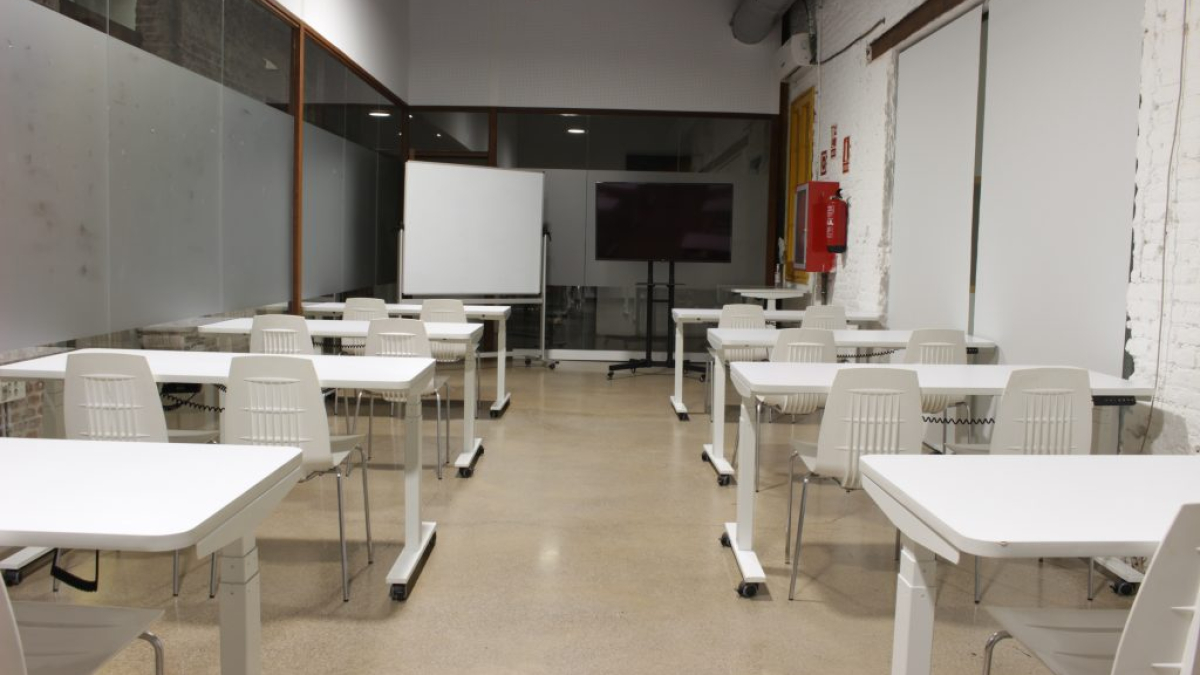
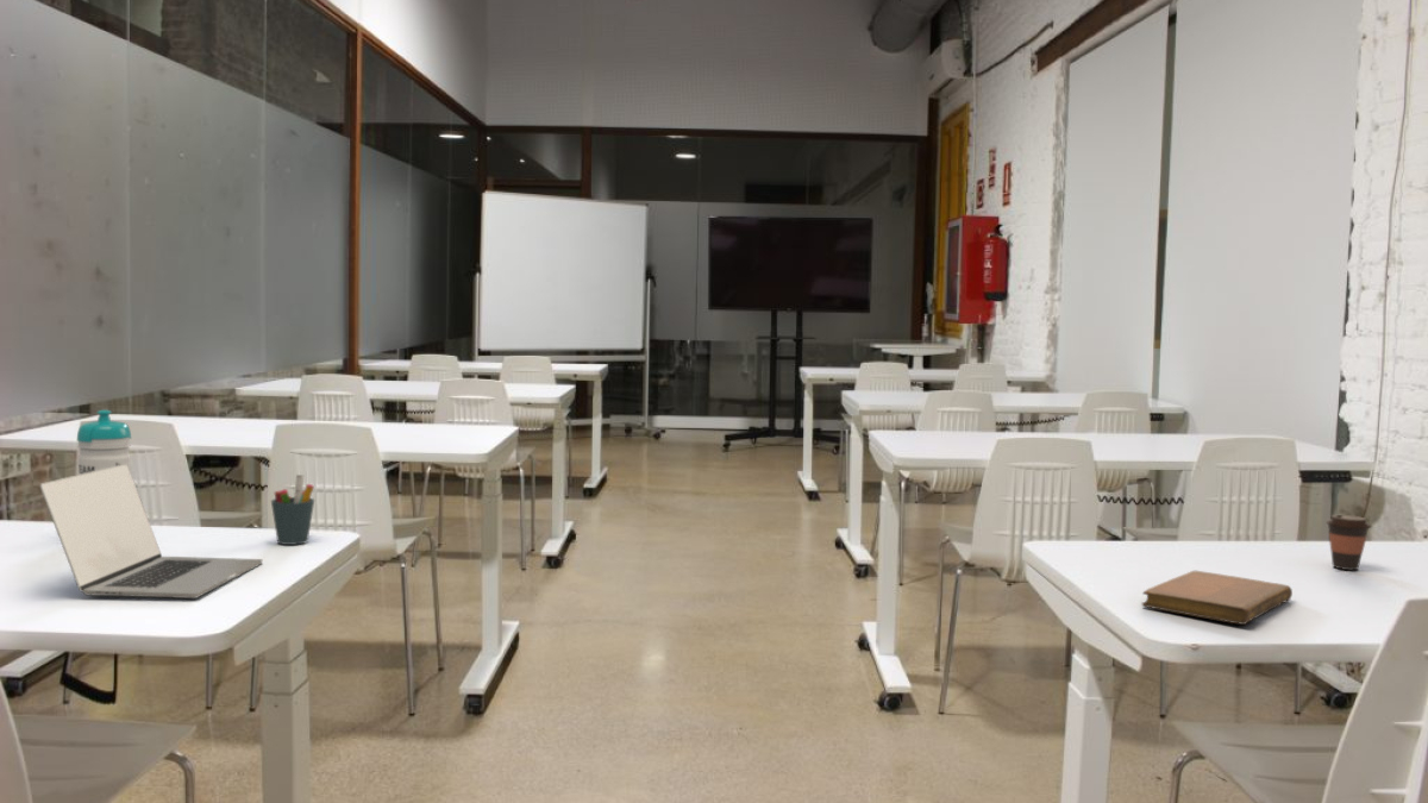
+ coffee cup (1347, 542)
+ laptop (151, 529)
+ water bottle (105, 468)
+ notebook (1217, 595)
+ pen holder (293, 509)
